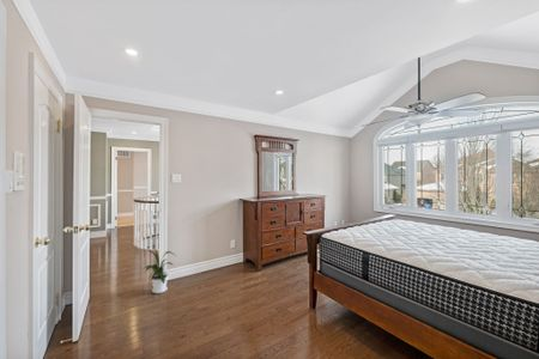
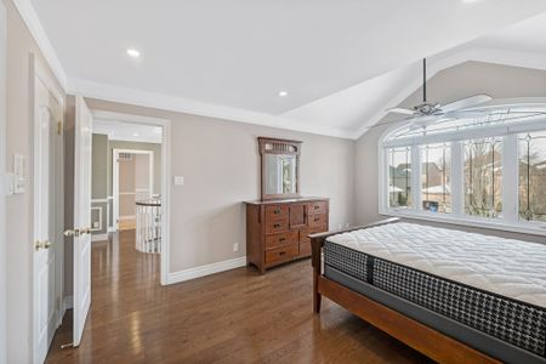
- house plant (158, 269)
